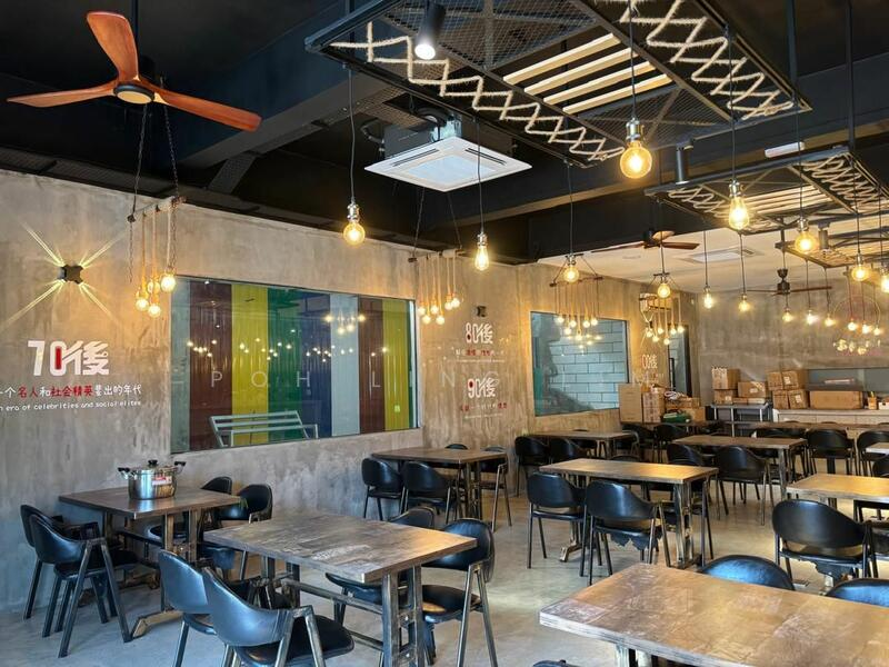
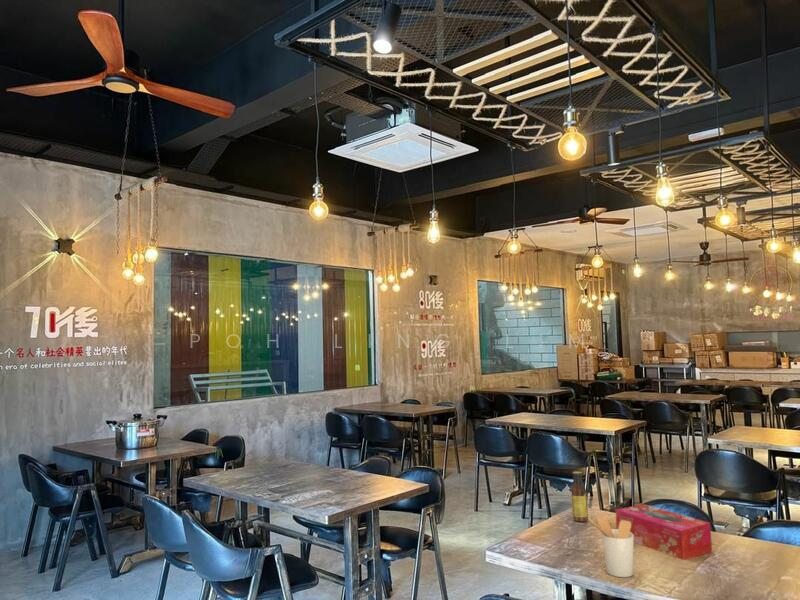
+ sauce bottle (579, 496)
+ utensil holder (610, 544)
+ tissue box (661, 529)
